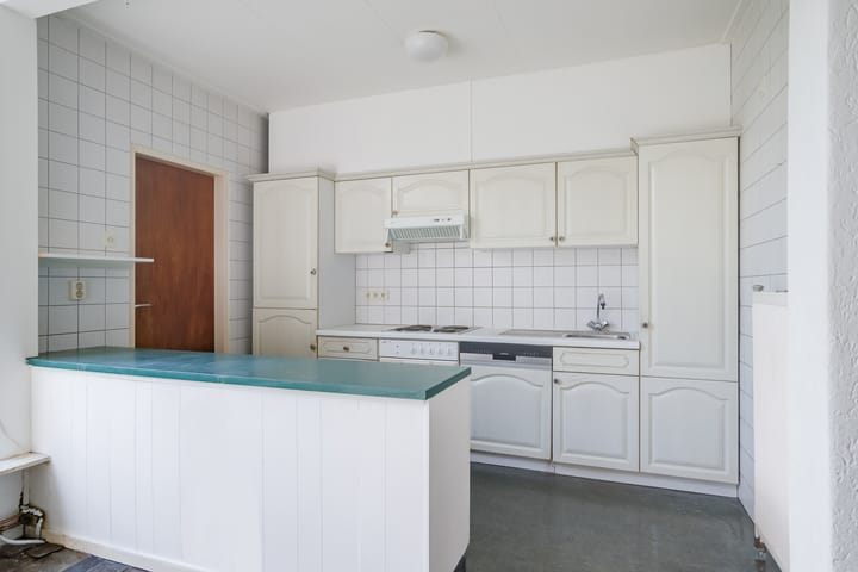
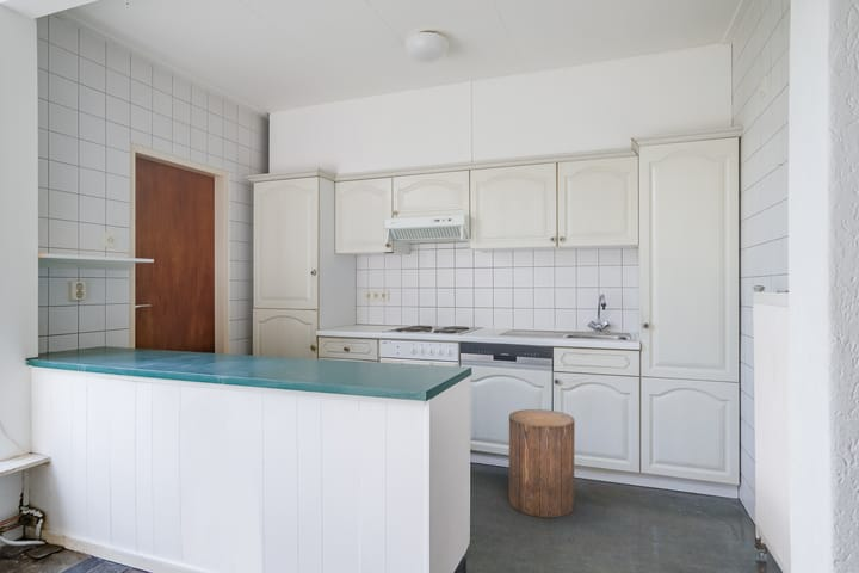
+ stool (540, 460)
